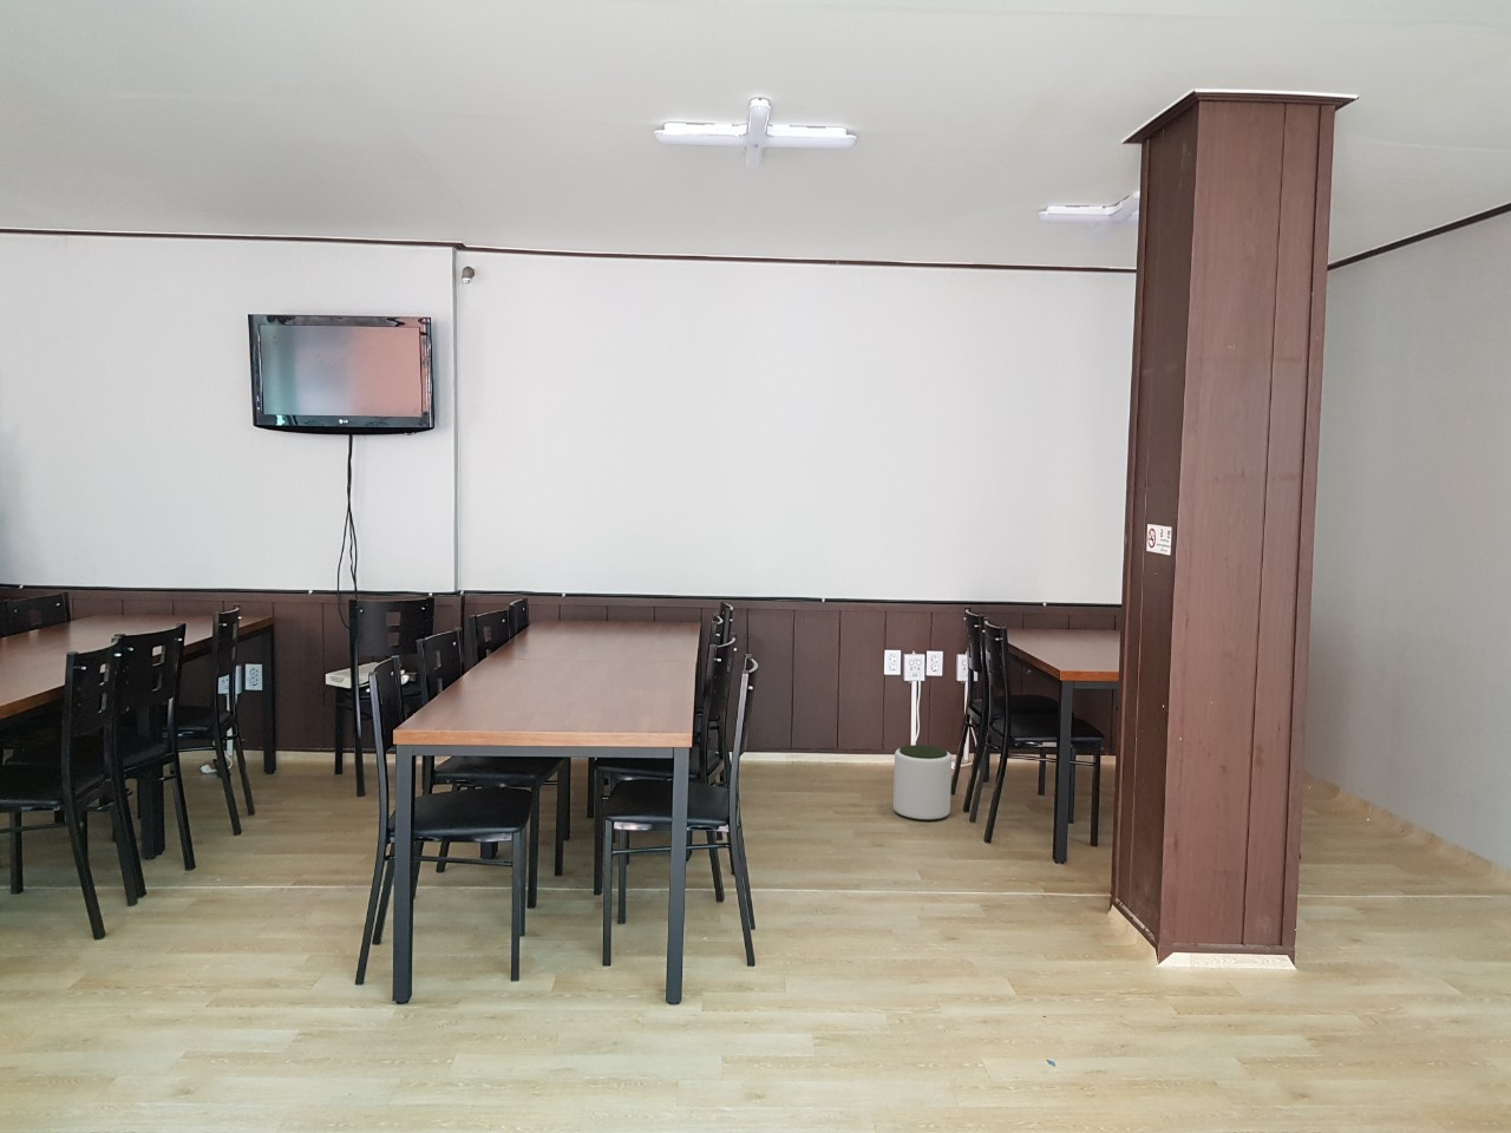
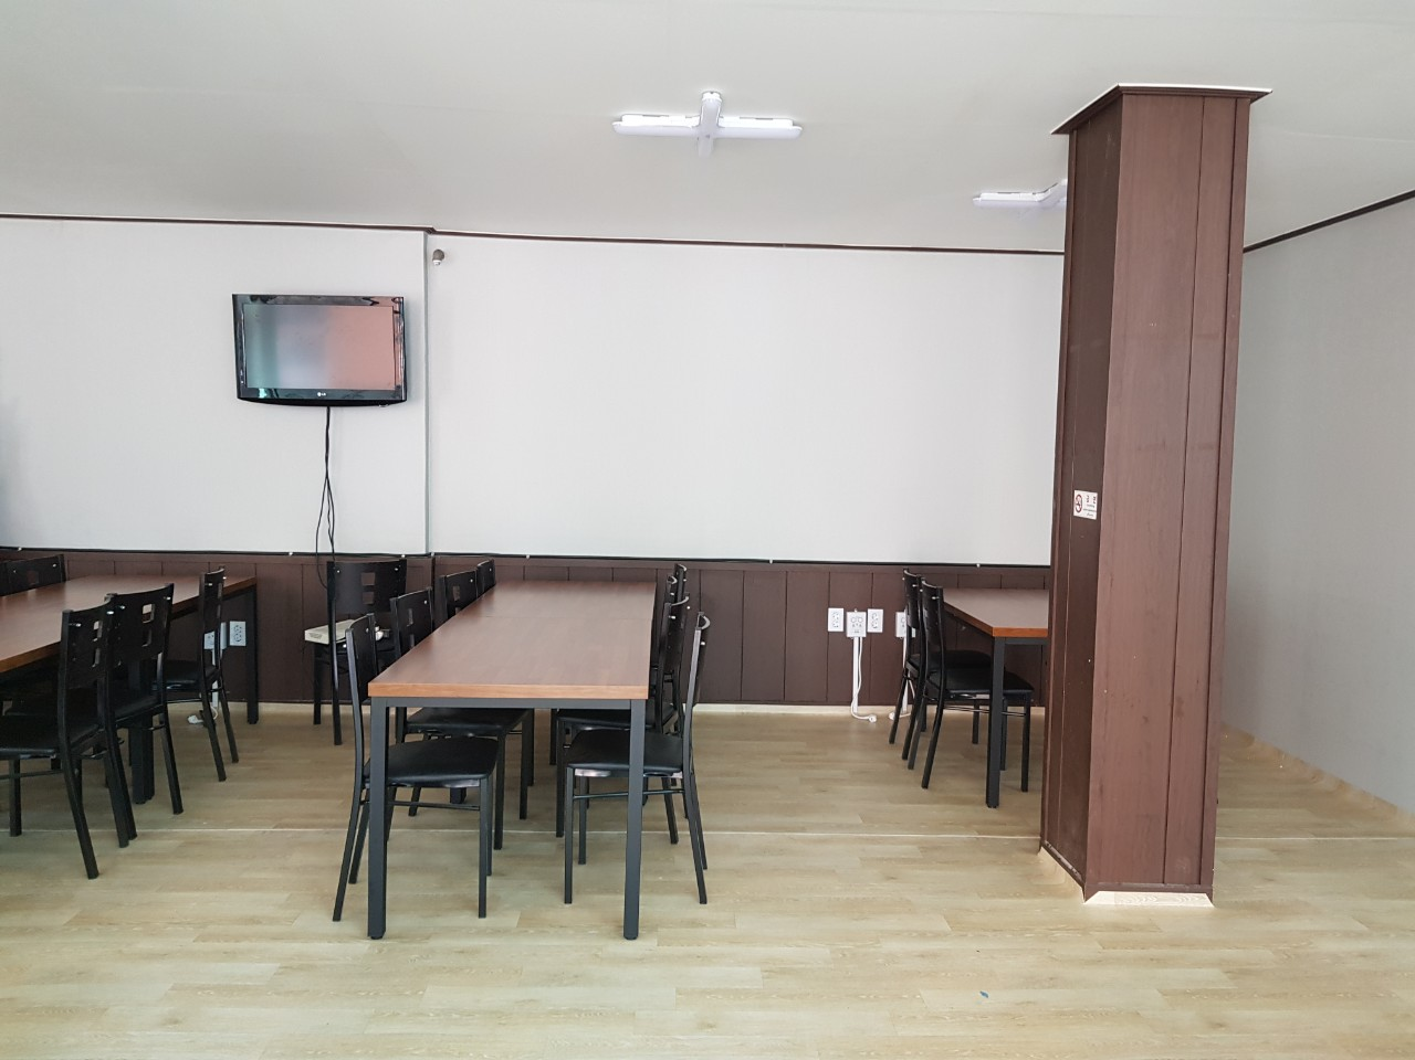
- plant pot (922, 781)
